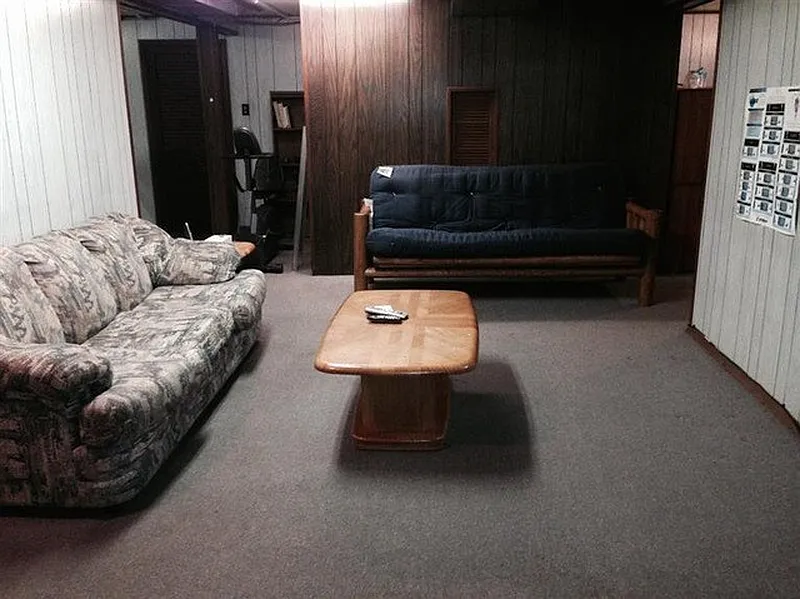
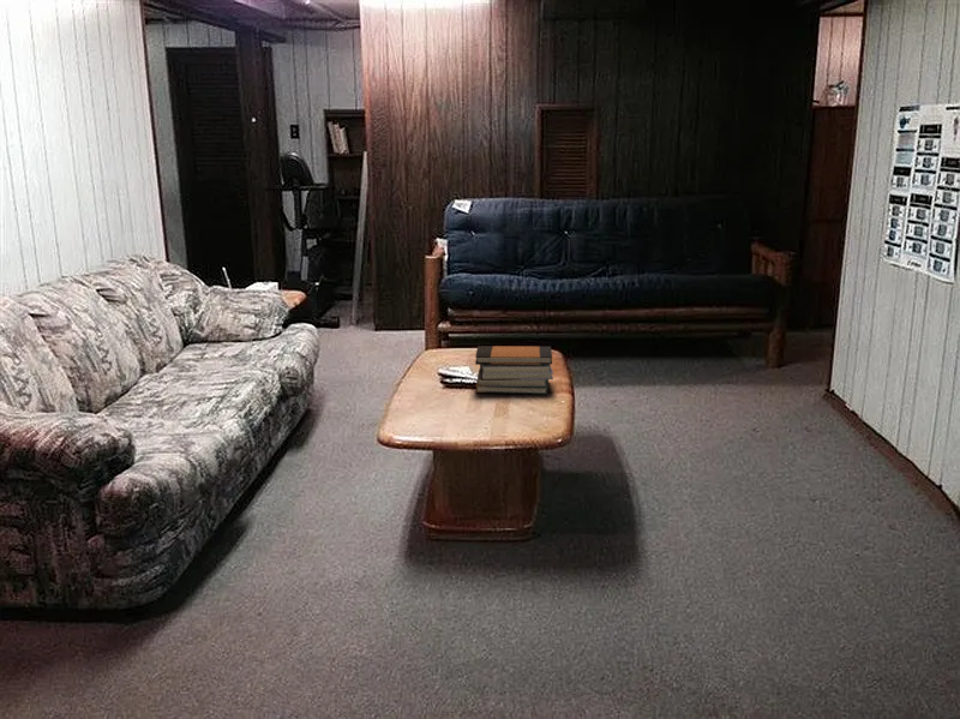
+ book stack (514, 369)
